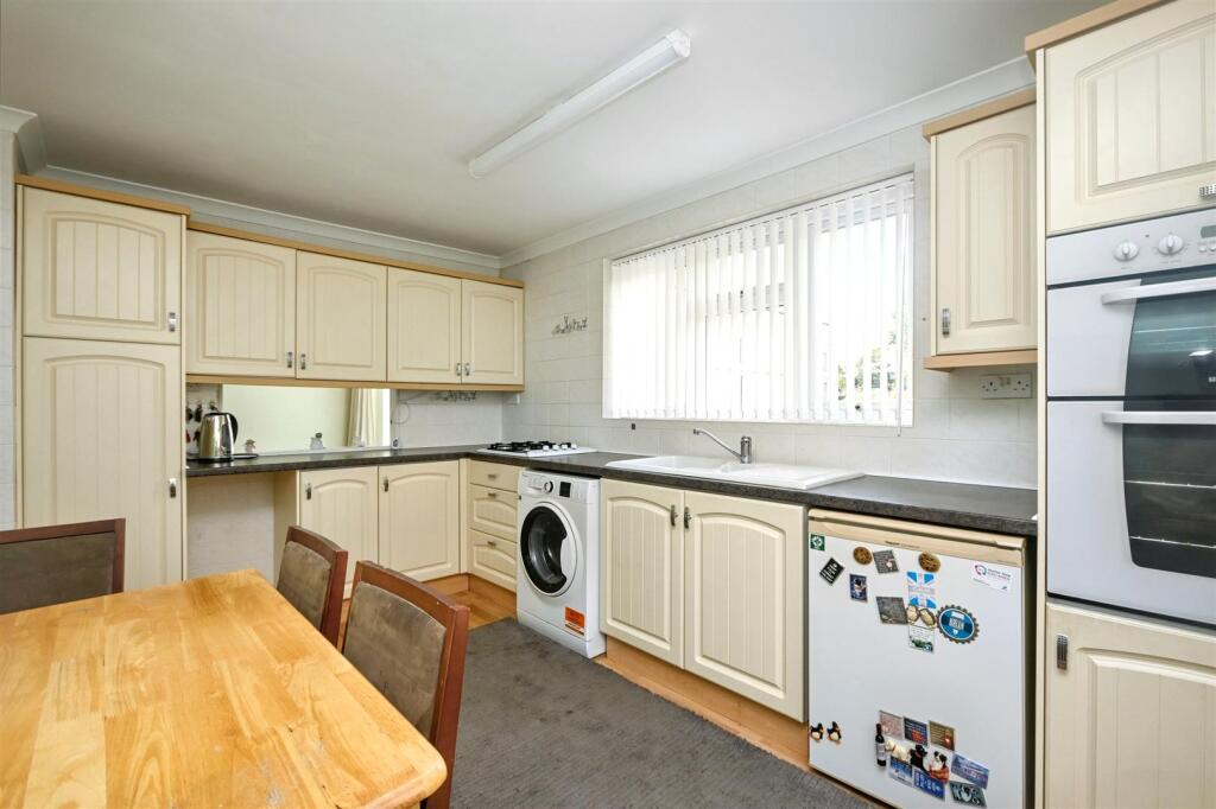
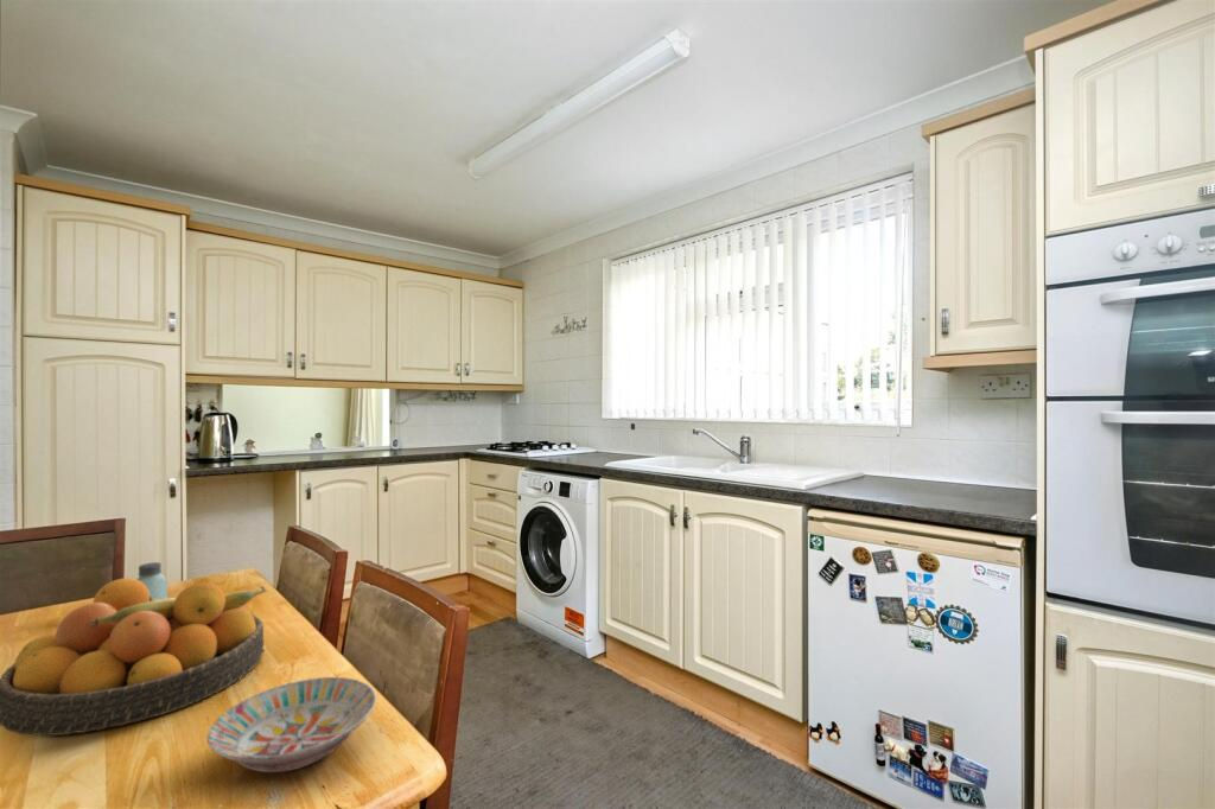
+ bowl (297, 730)
+ fruit bowl (145, 632)
+ saltshaker (150, 586)
